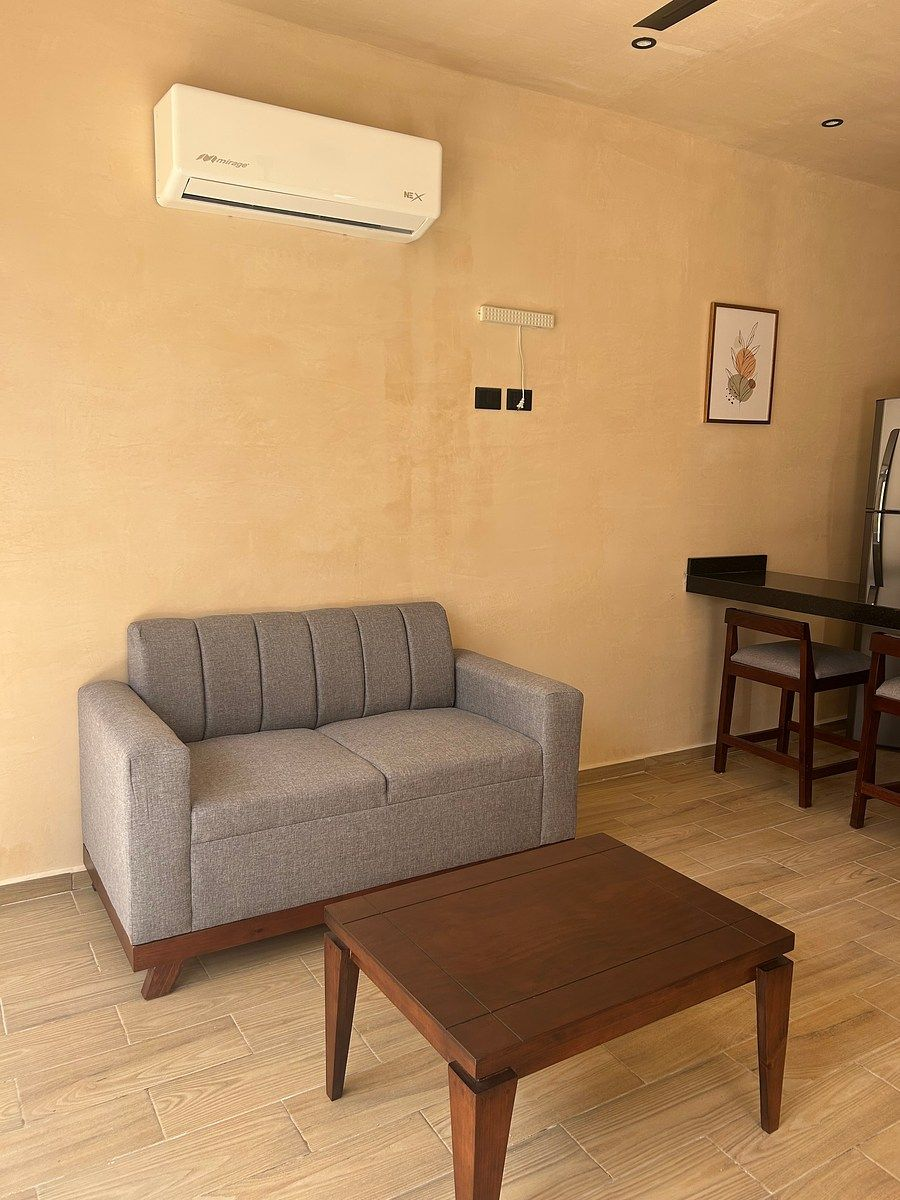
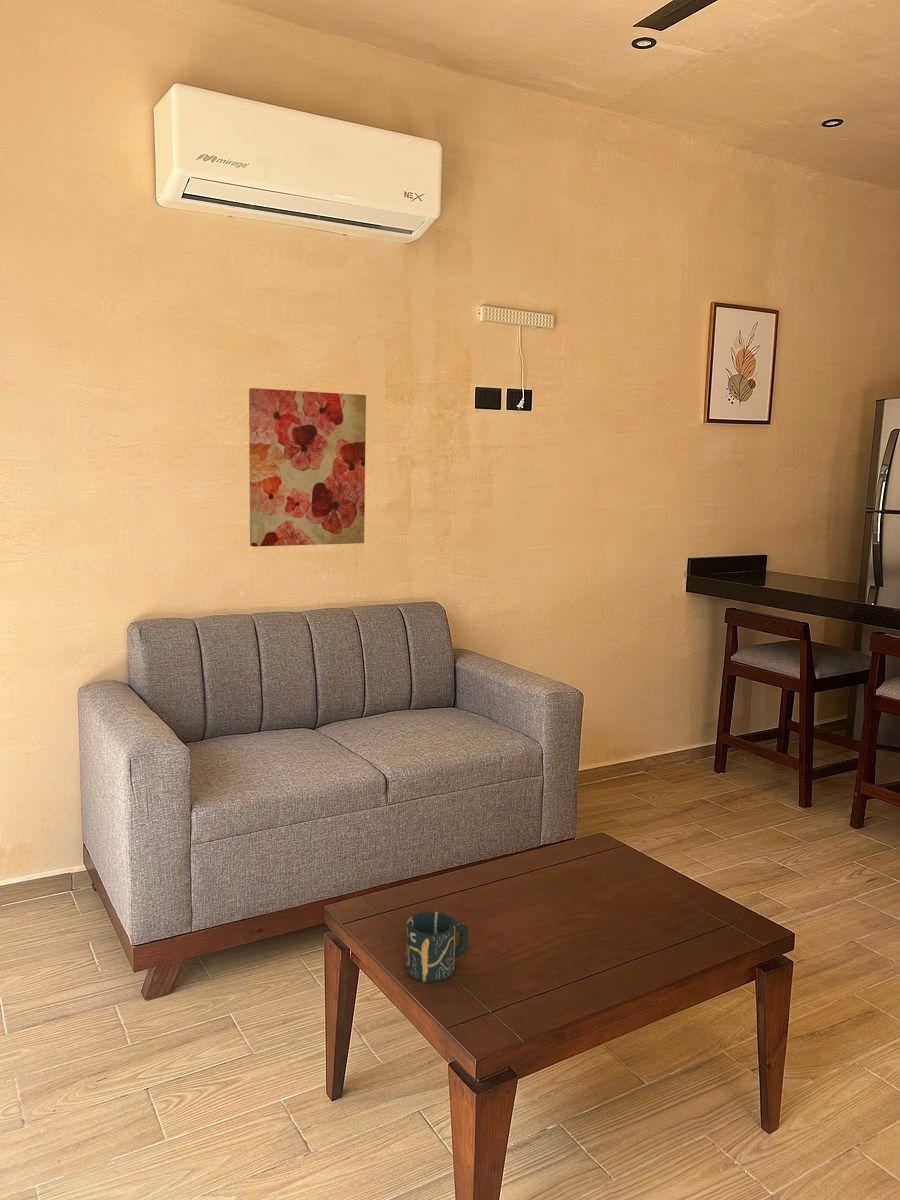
+ cup (438, 944)
+ wall art (309, 469)
